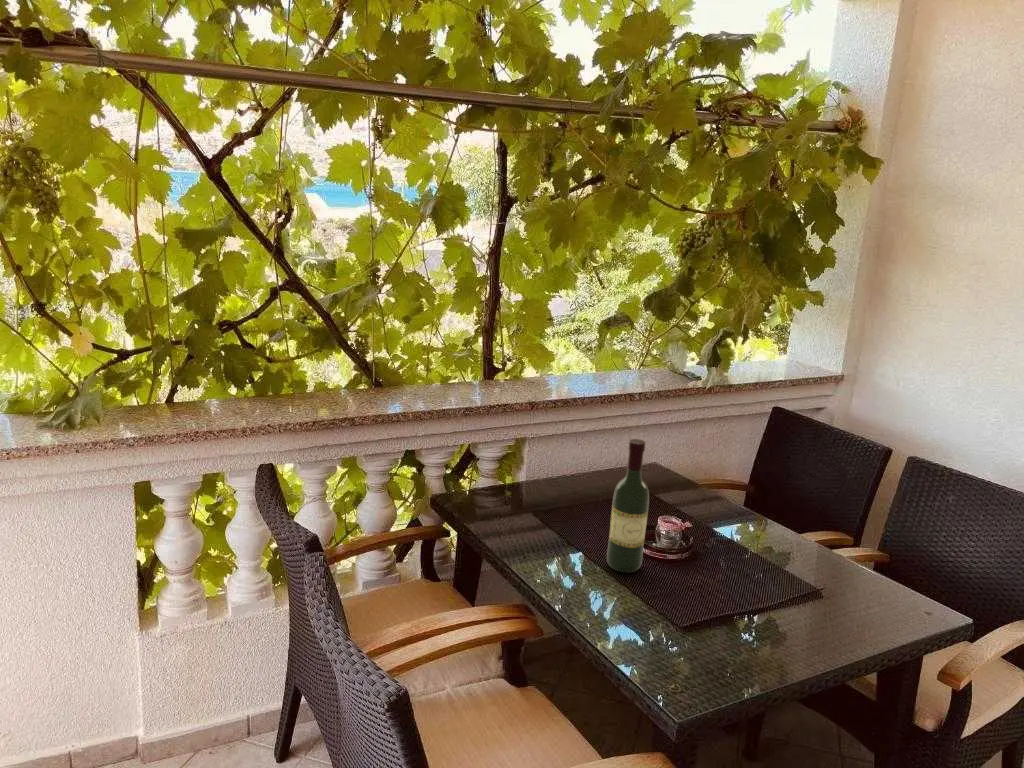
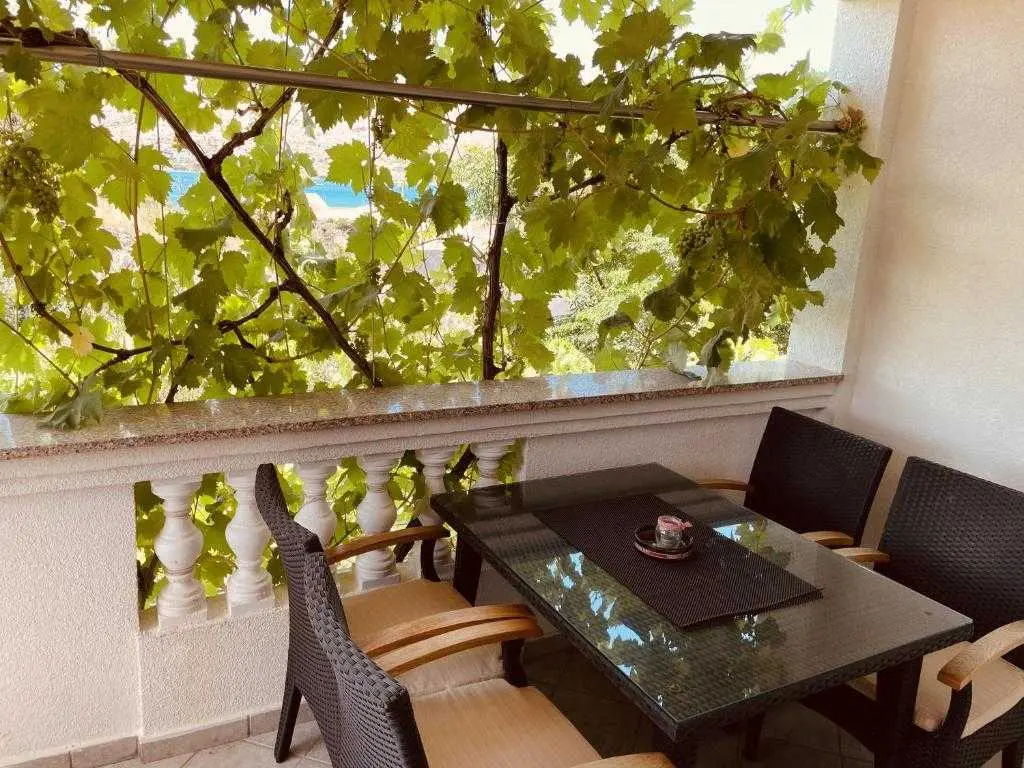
- wine bottle (630, 505)
